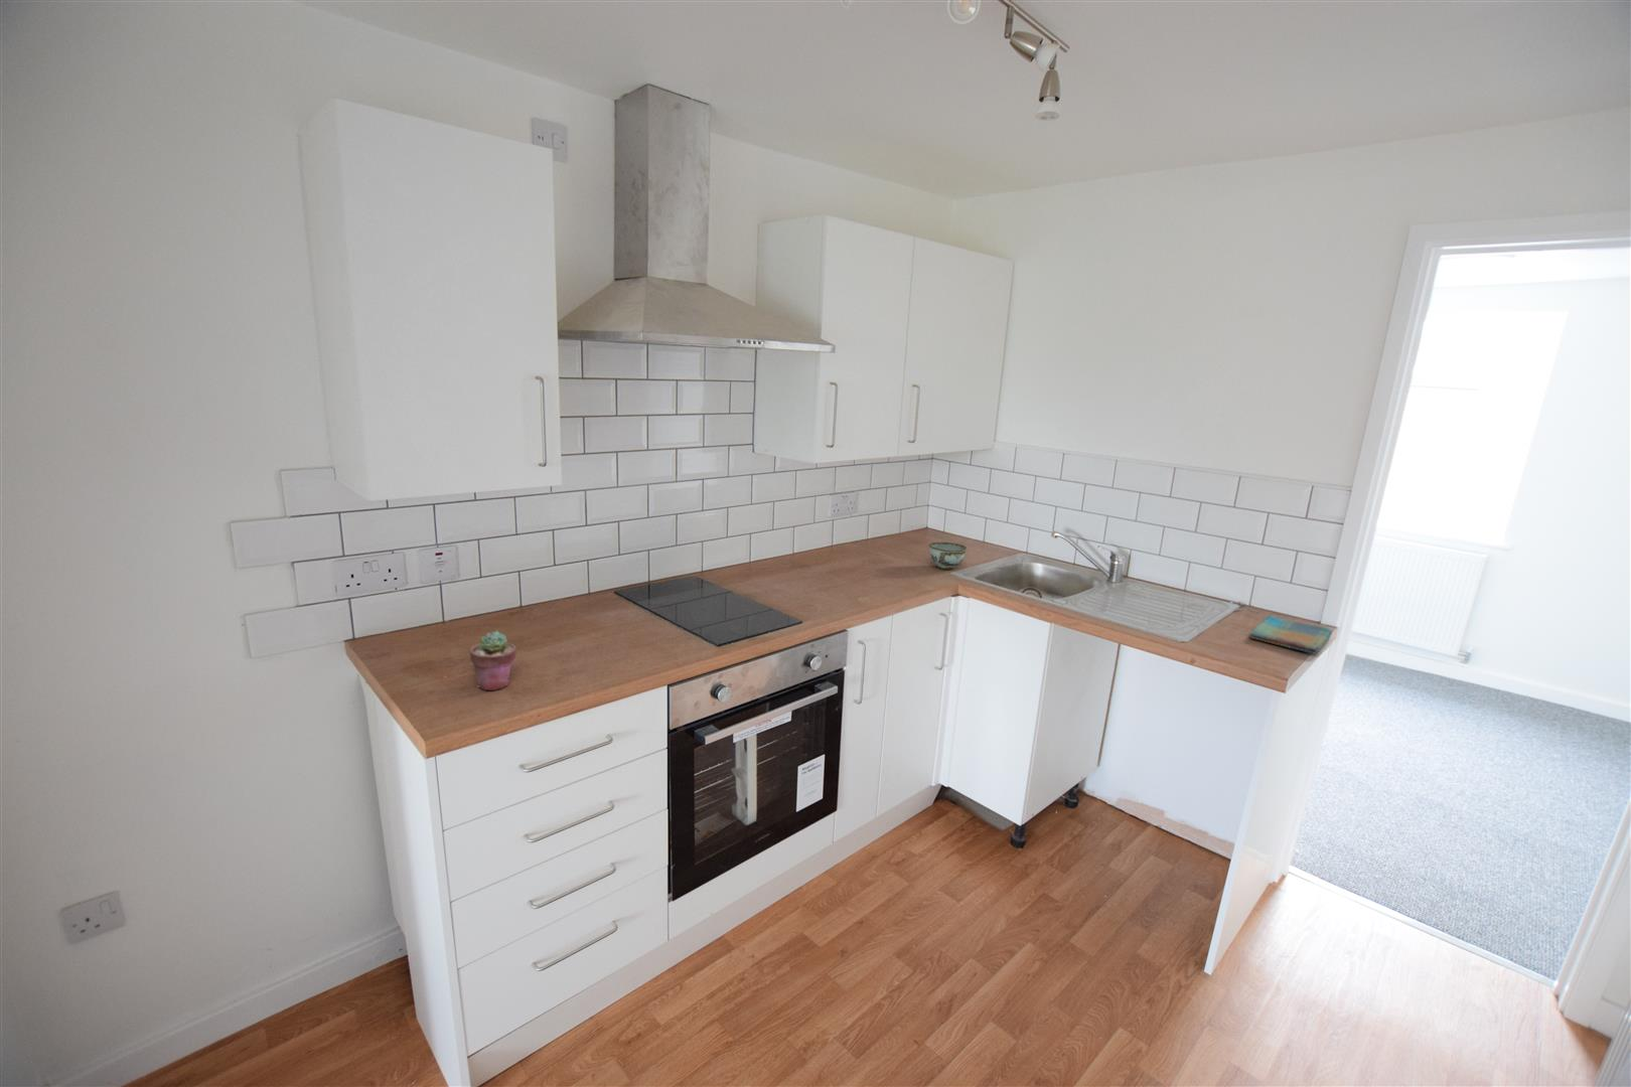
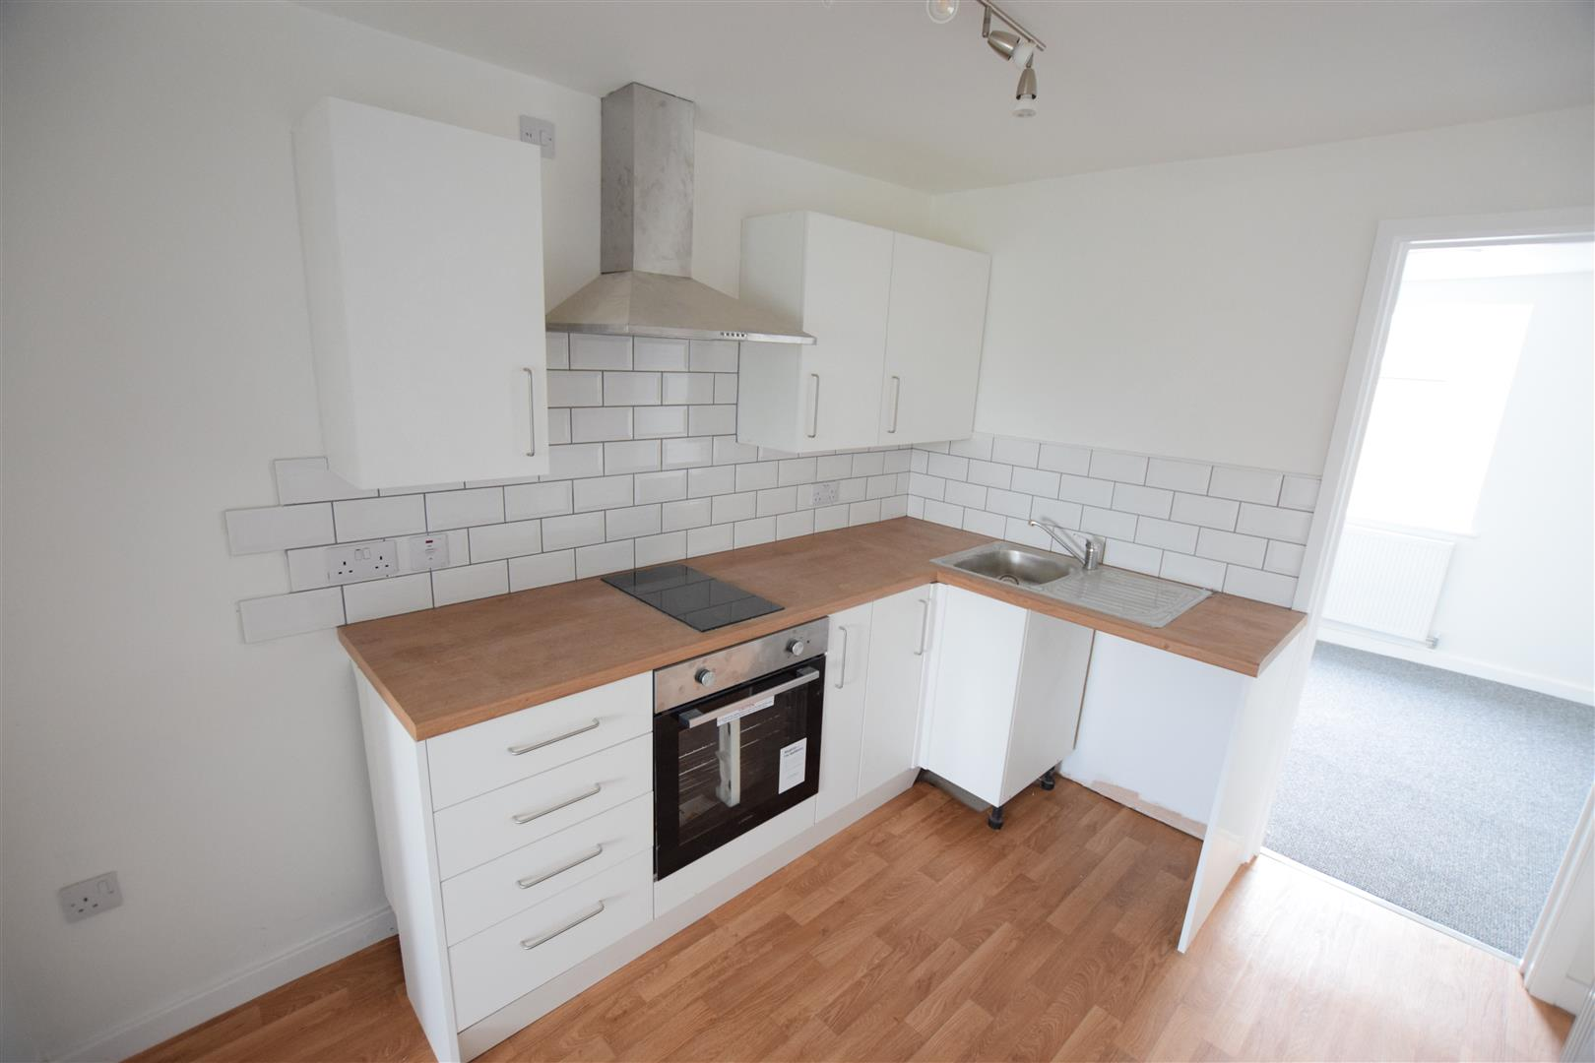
- bowl (947, 557)
- dish towel (1291, 633)
- potted succulent (494, 659)
